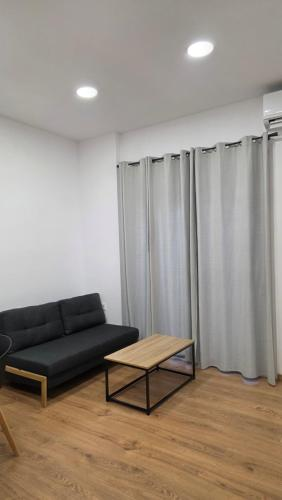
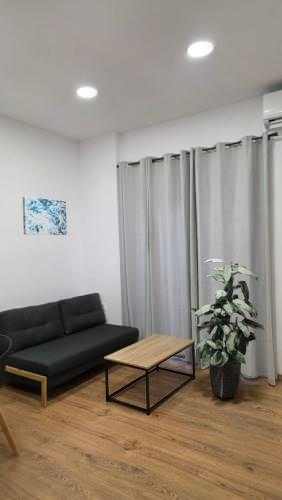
+ indoor plant (224, 325)
+ wall art (46, 217)
